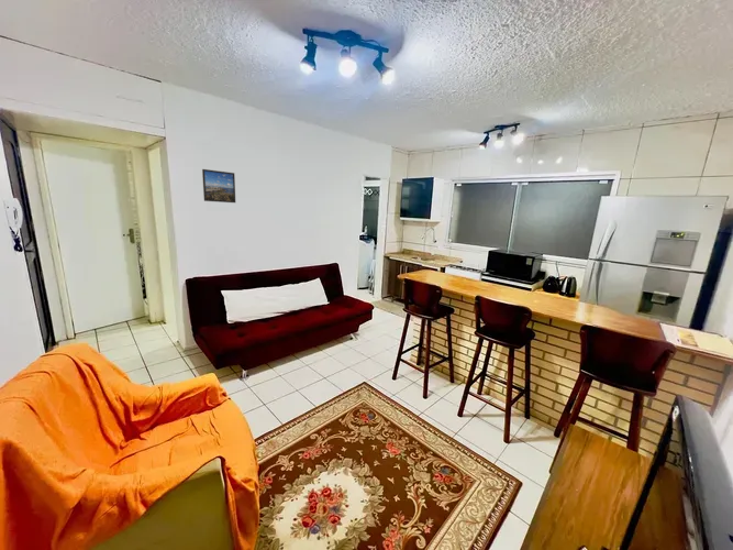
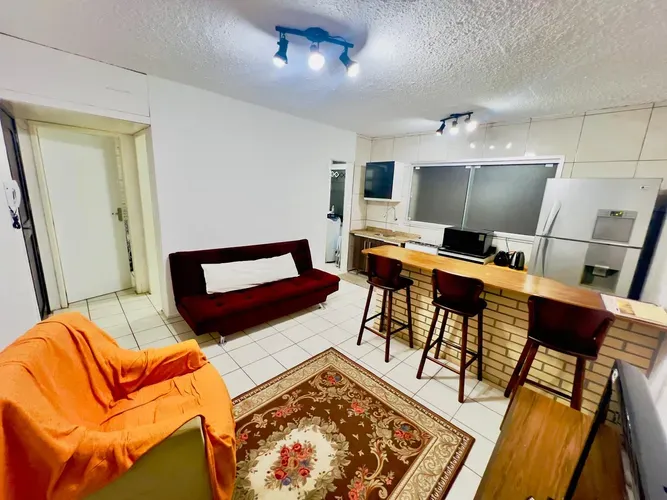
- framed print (219, 186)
